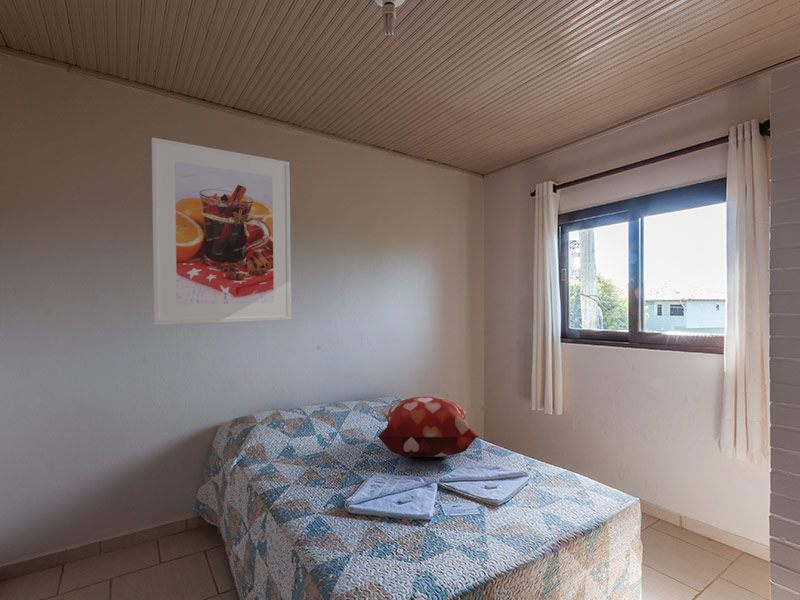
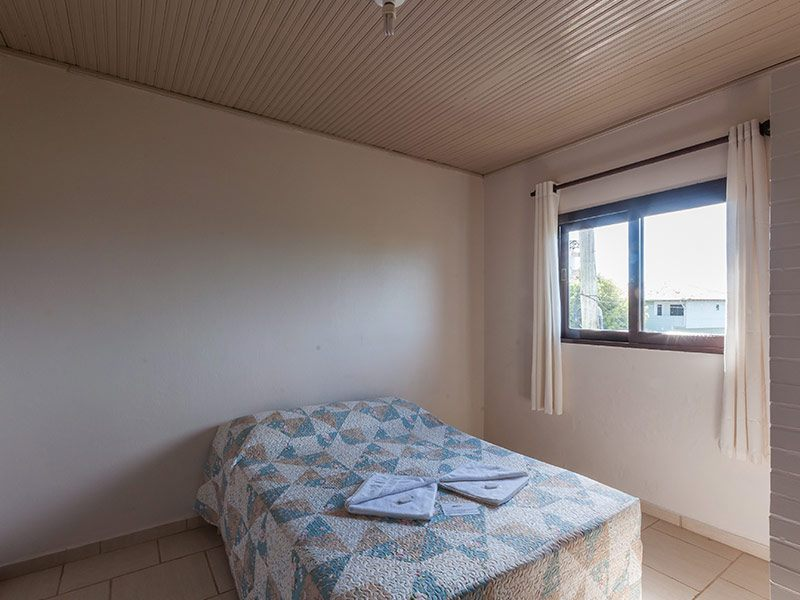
- decorative pillow (427, 424)
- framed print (227, 236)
